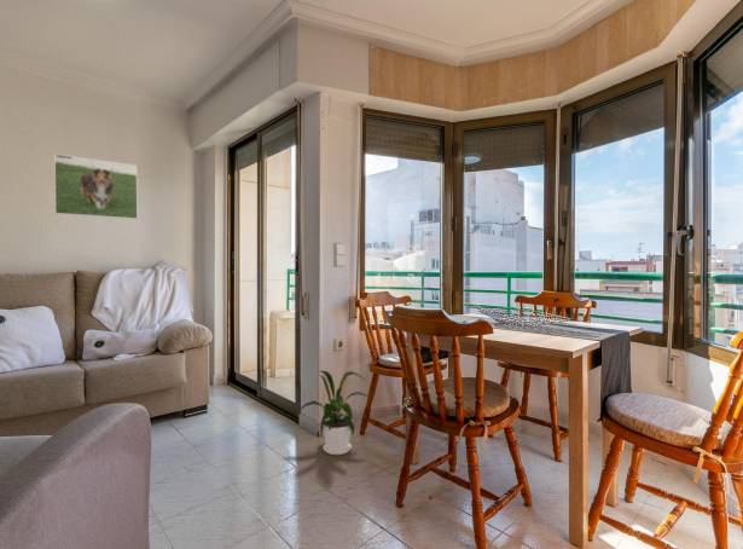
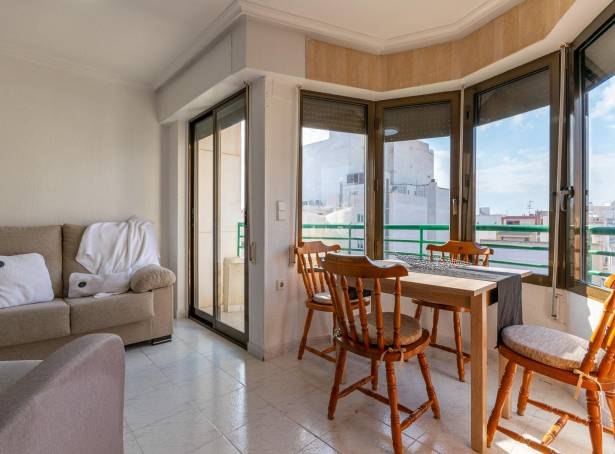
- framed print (98, 187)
- house plant (336, 409)
